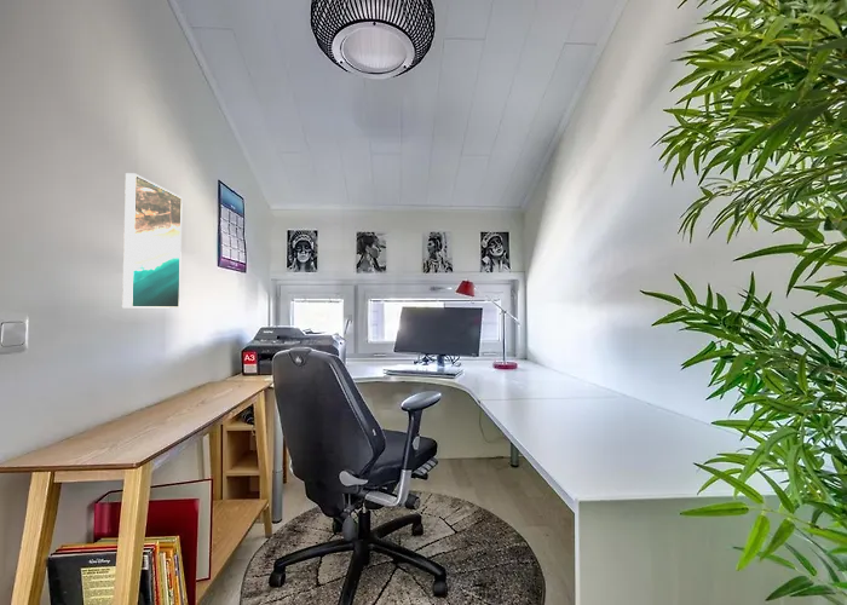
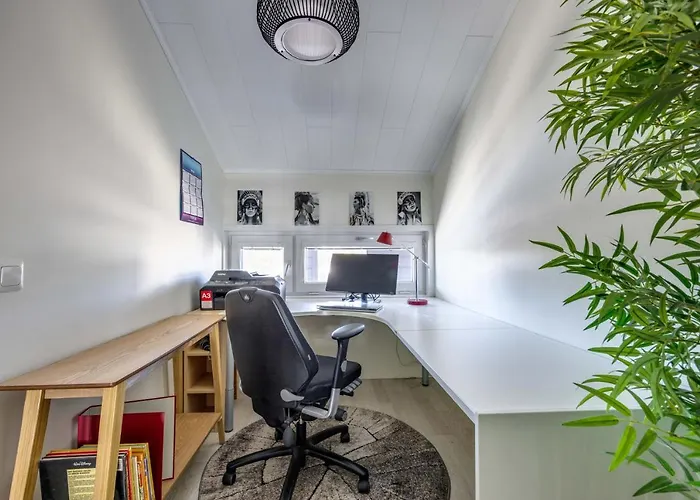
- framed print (155, 247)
